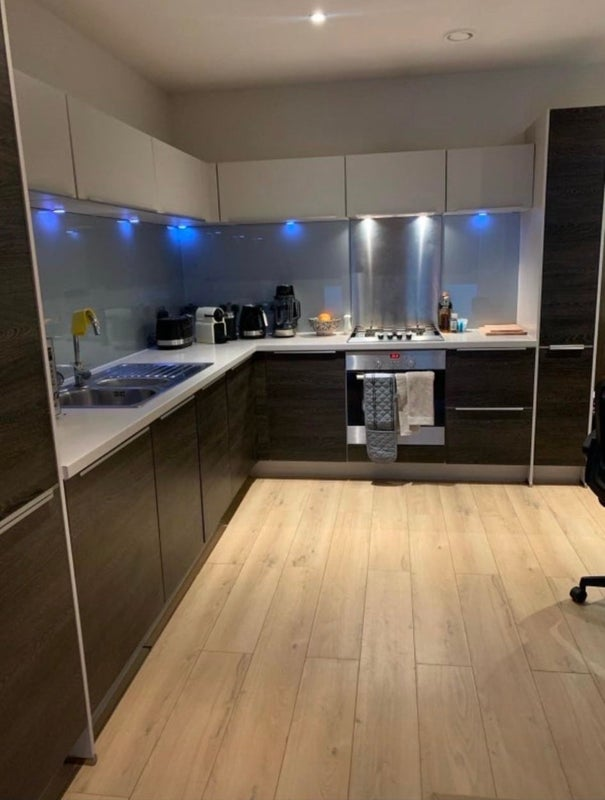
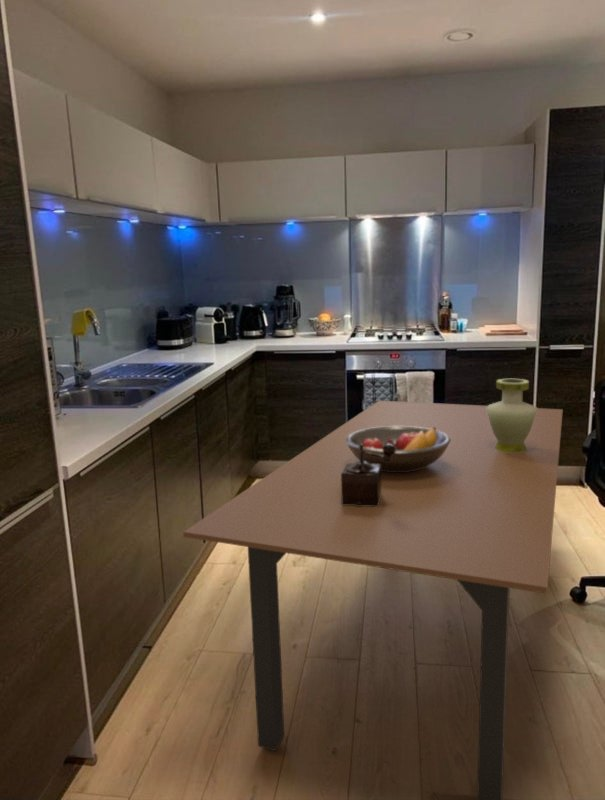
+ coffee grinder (370, 469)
+ vase (511, 414)
+ fruit bowl (397, 447)
+ dining table (426, 546)
